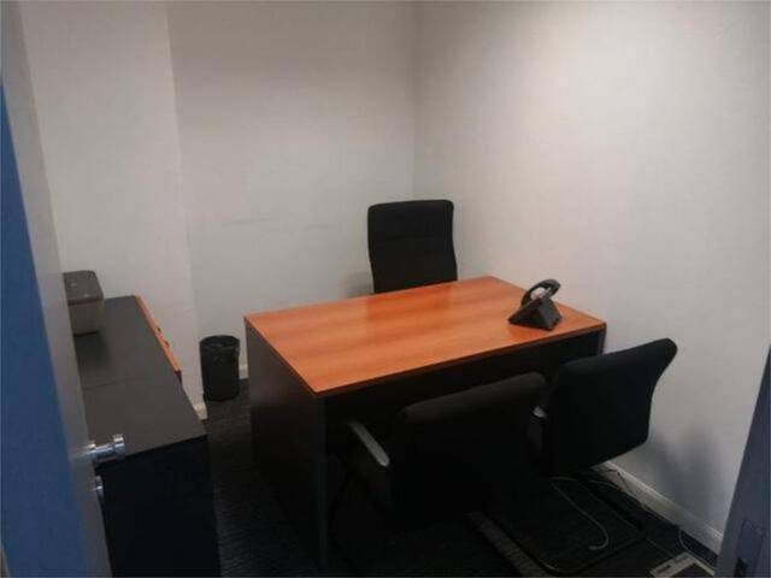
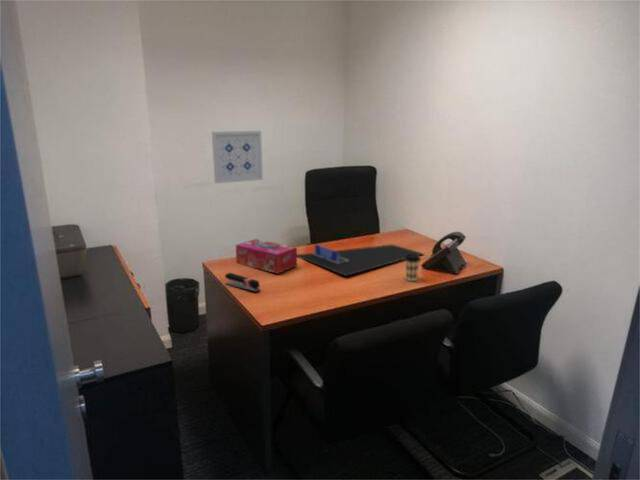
+ wall art (238, 156)
+ tissue box (266, 255)
+ desk organizer (355, 248)
+ coffee cup (412, 267)
+ stapler (242, 281)
